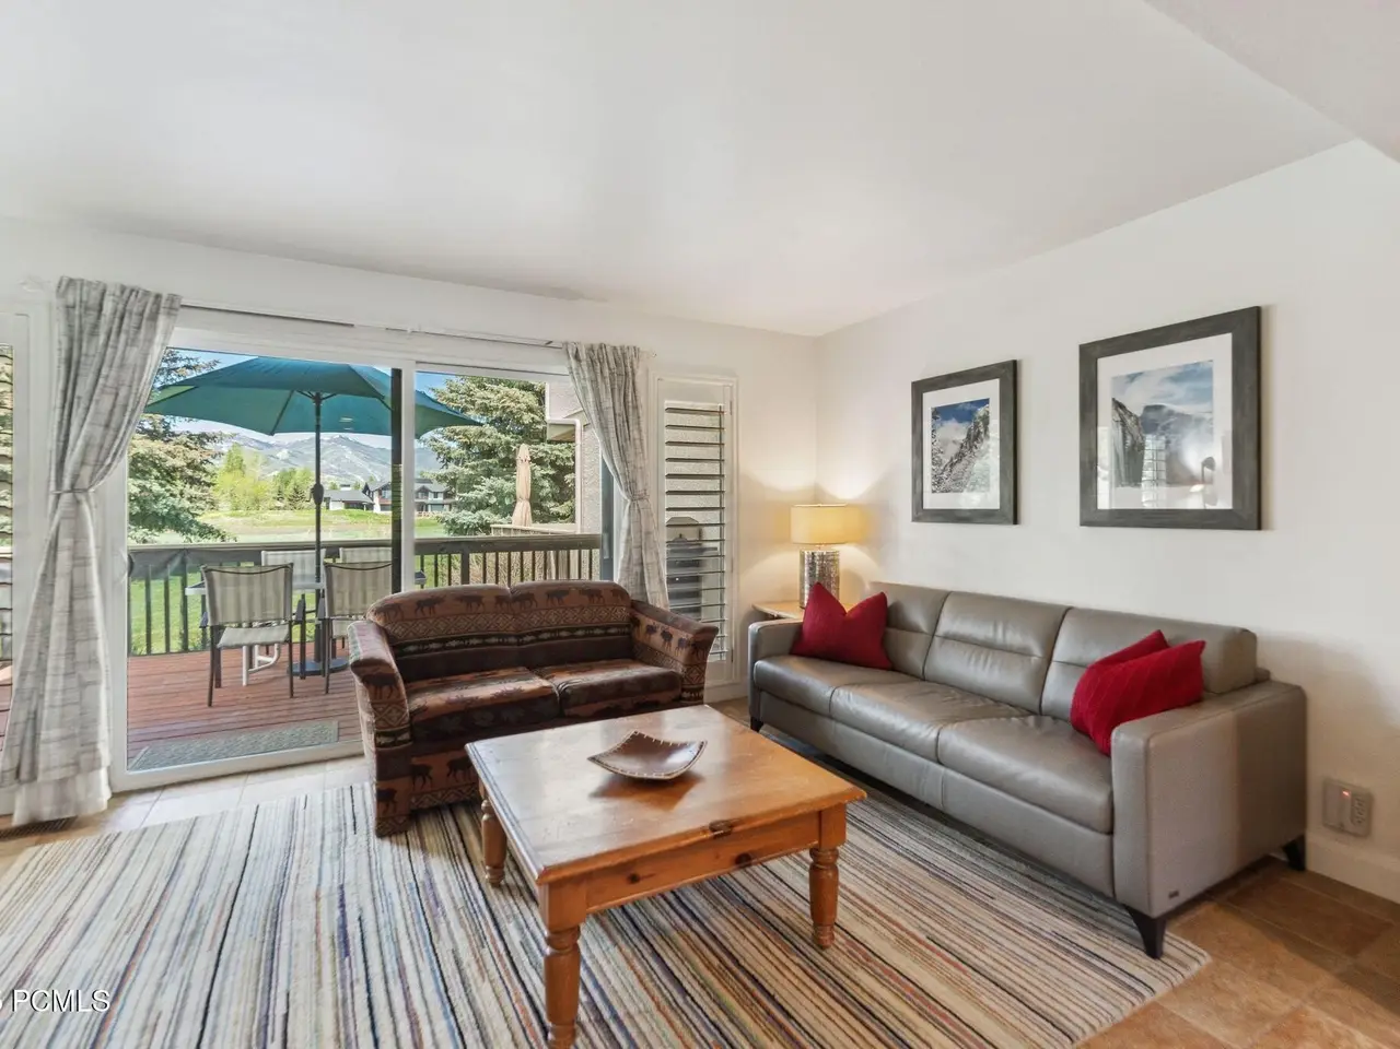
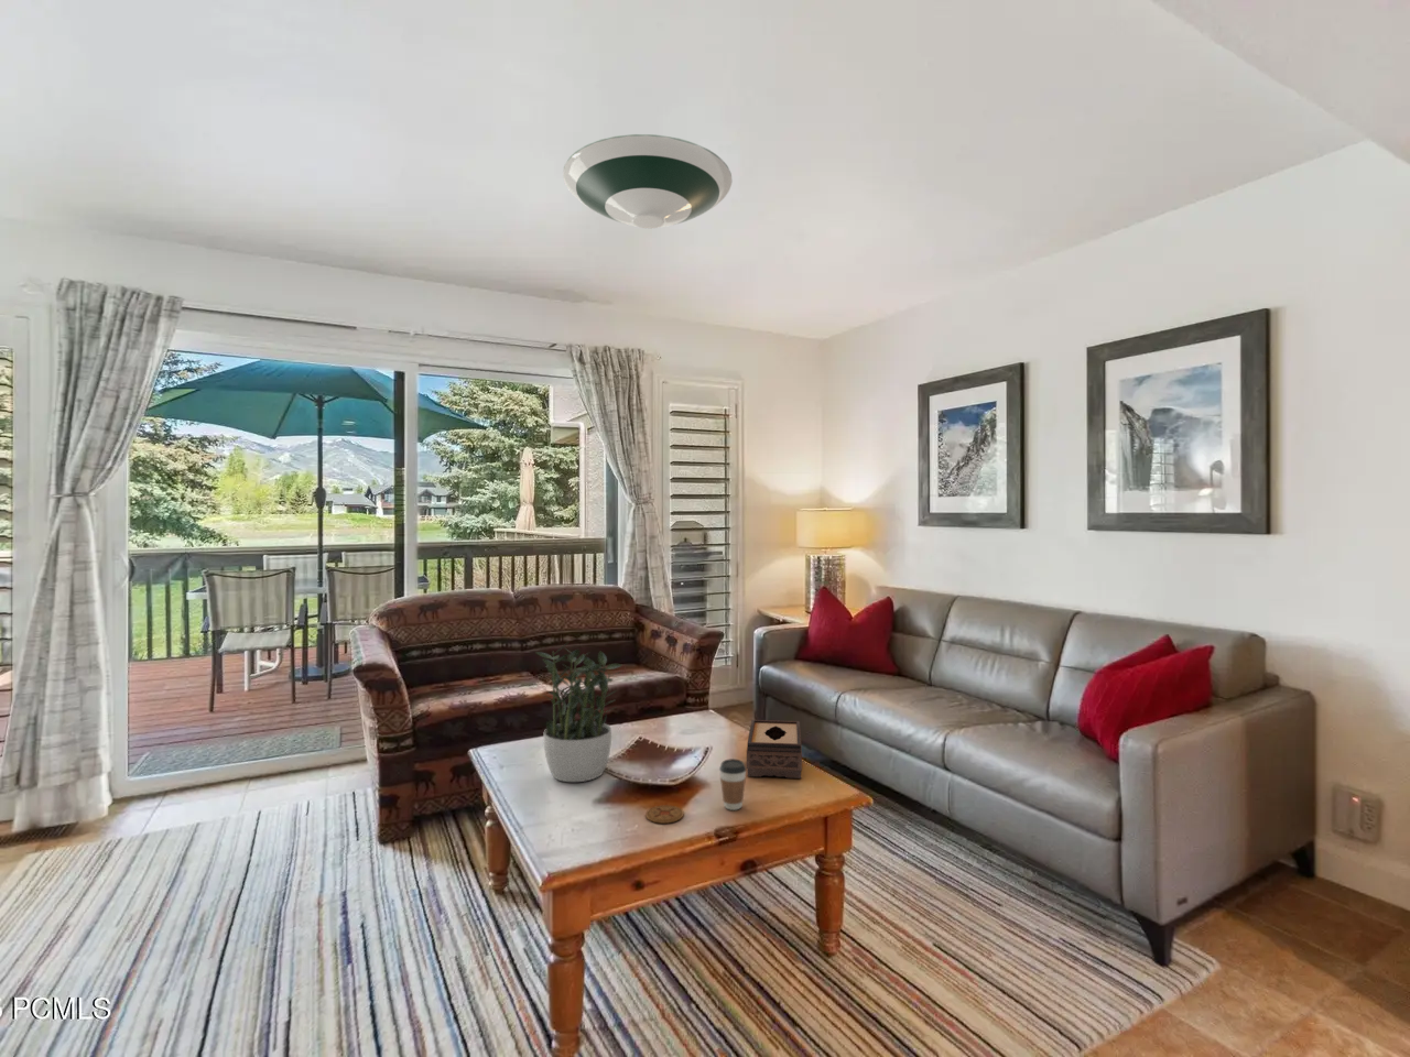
+ coffee cup (733, 784)
+ tissue box (775, 746)
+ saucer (647, 201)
+ potted plant (581, 706)
+ coaster (664, 814)
